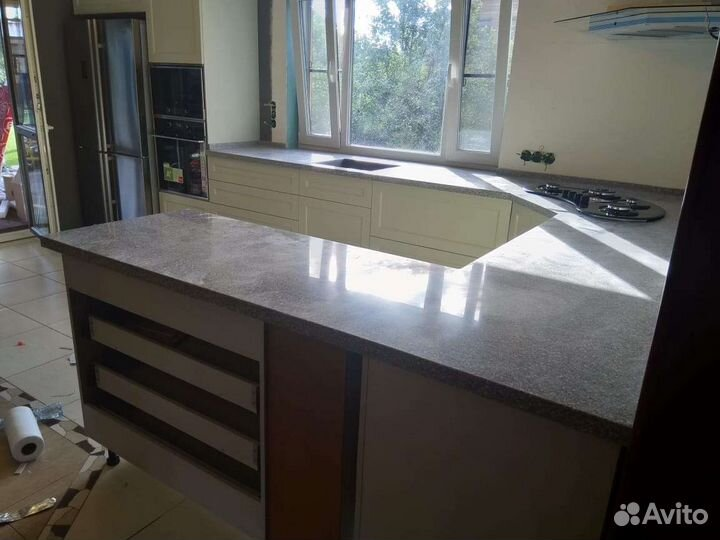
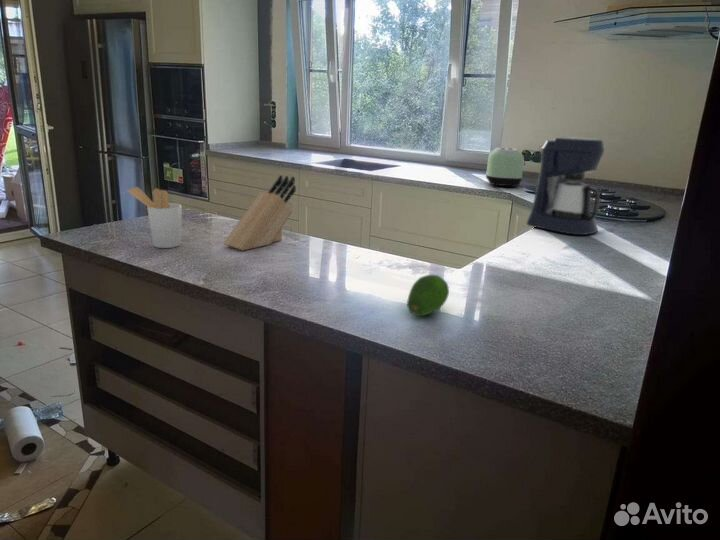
+ utensil holder (156, 215)
+ fruit (426, 294)
+ coffee maker (568, 183)
+ knife block (262, 210)
+ toaster (504, 166)
